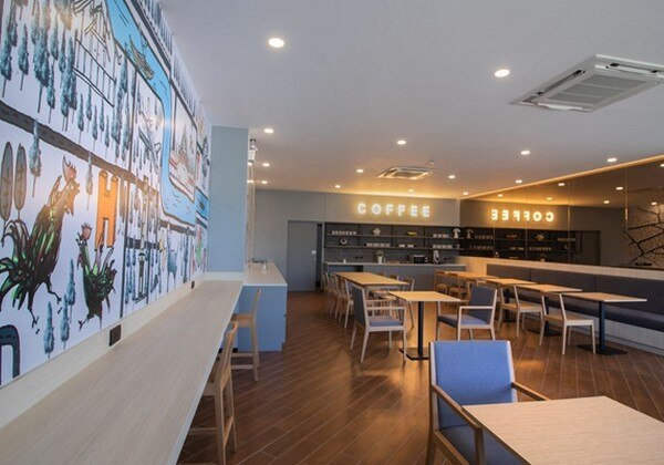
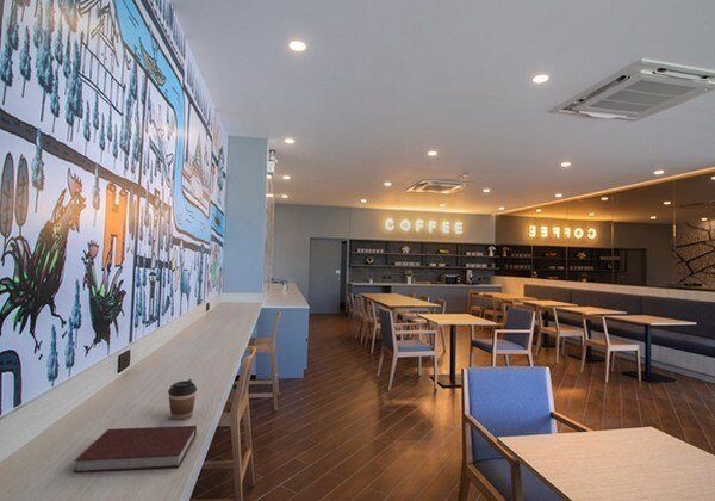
+ coffee cup (182, 398)
+ notebook (141, 446)
